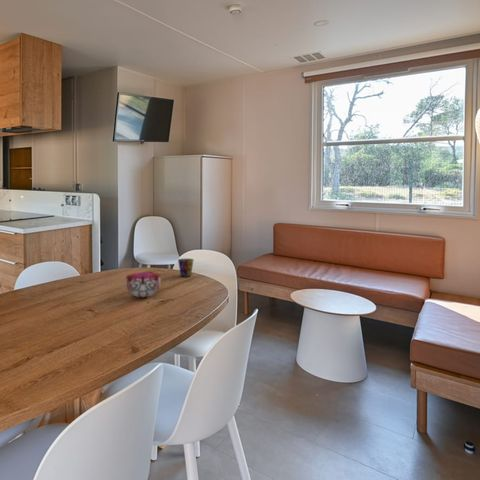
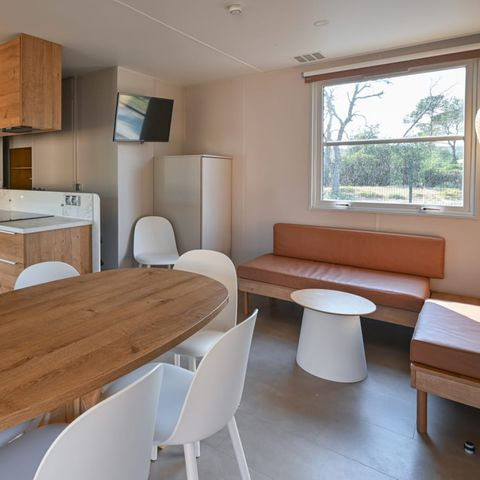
- cup (185, 268)
- decorative bowl (143, 285)
